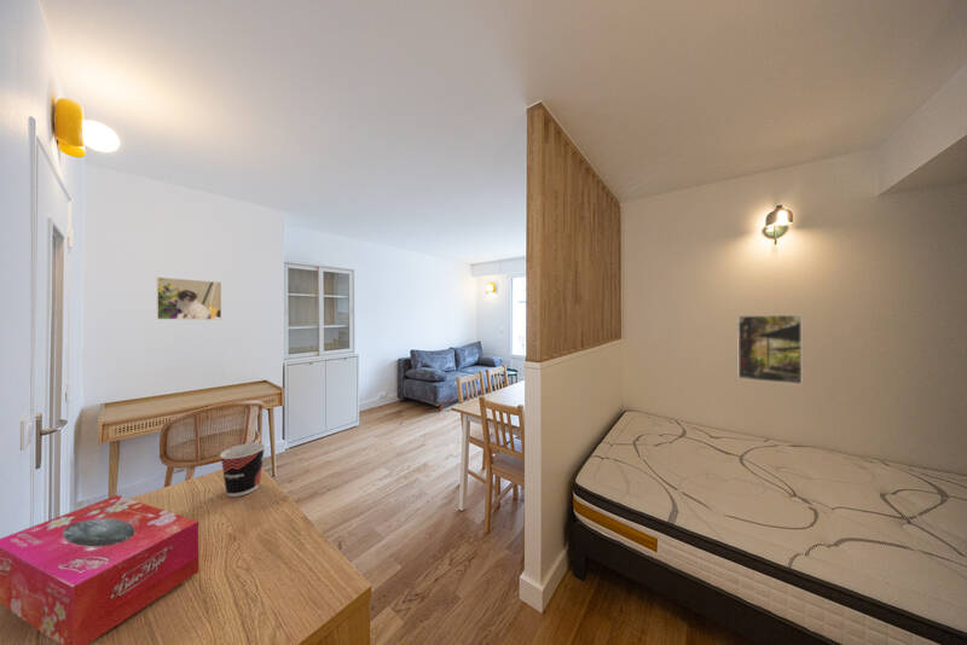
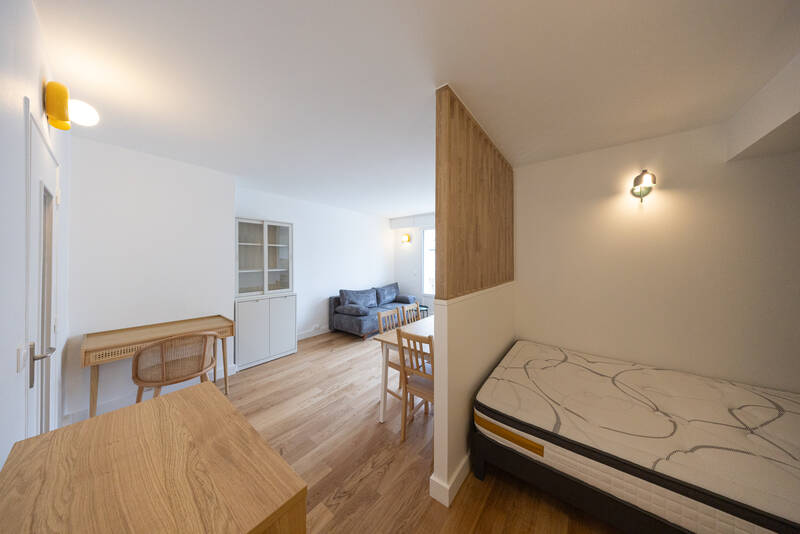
- cup (243, 469)
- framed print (191, 300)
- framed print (768, 348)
- tissue box (99, 557)
